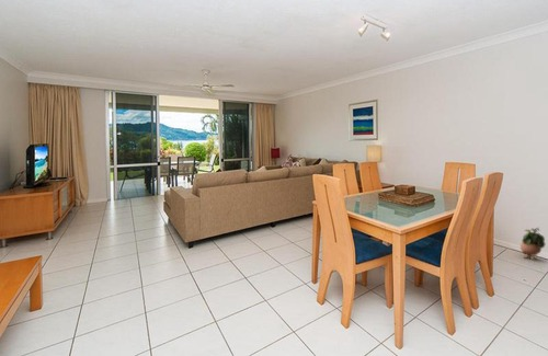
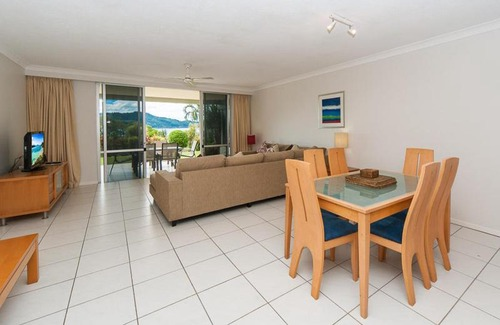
- potted plant (533, 242)
